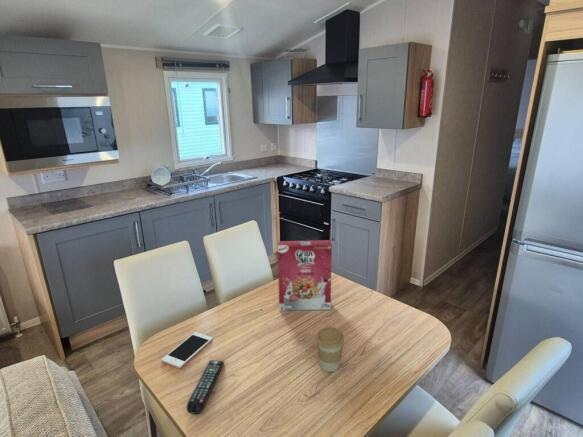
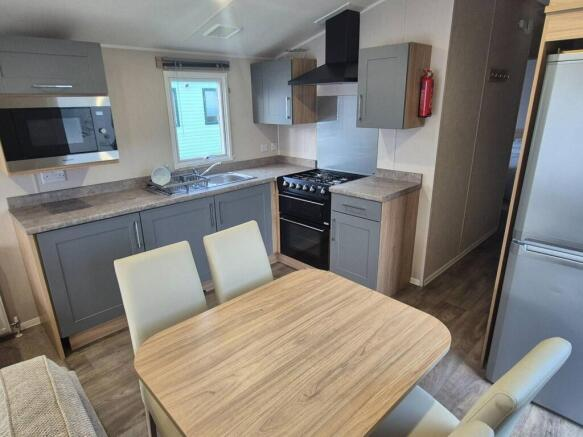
- cell phone (188, 349)
- remote control (207, 383)
- cereal box (304, 275)
- coffee cup (329, 348)
